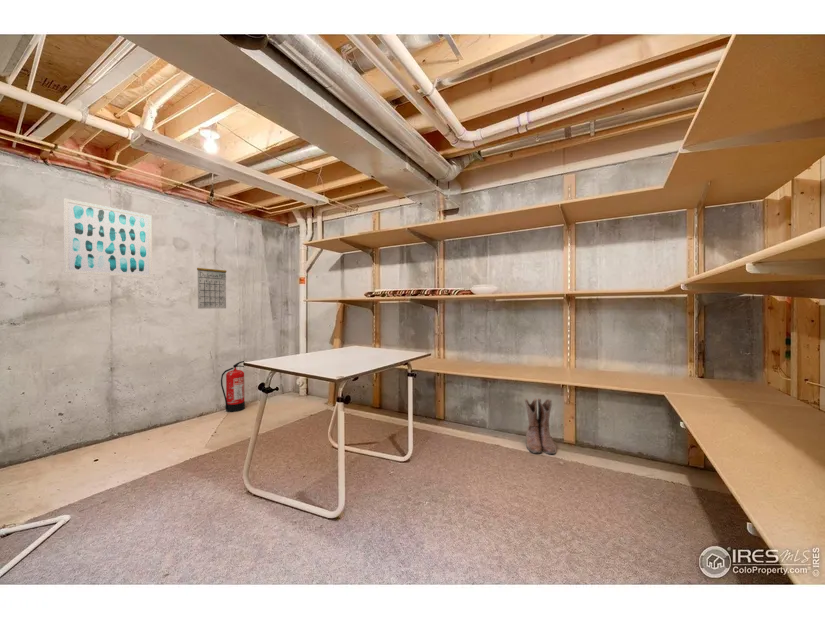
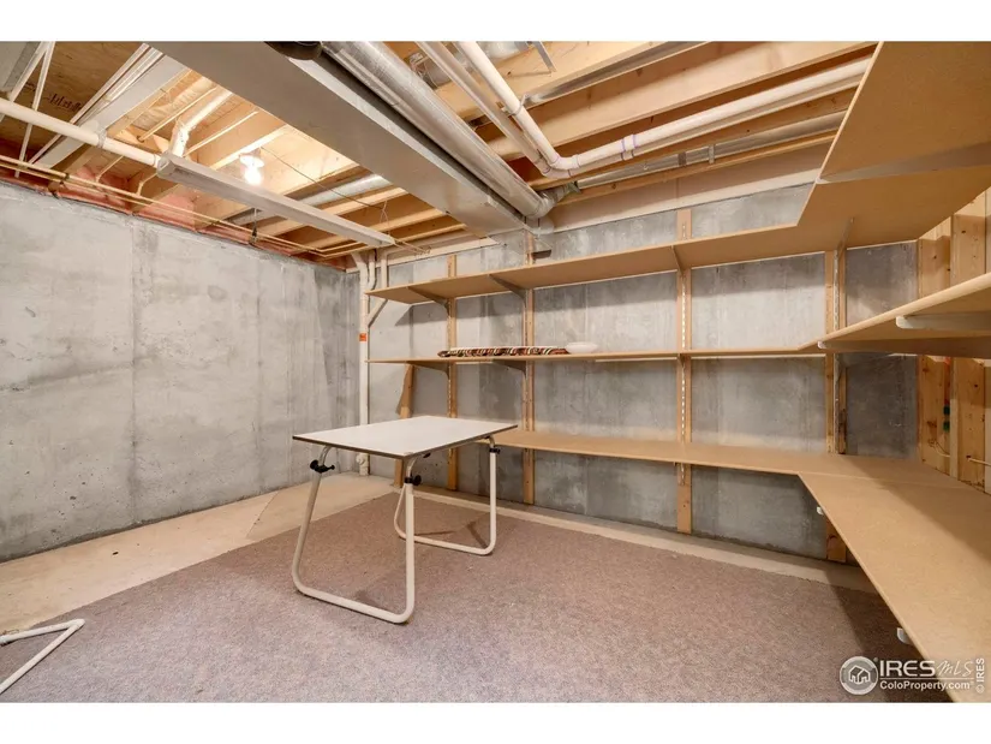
- fire extinguisher (233, 386)
- wall art (111, 241)
- calendar (212, 284)
- boots (540, 423)
